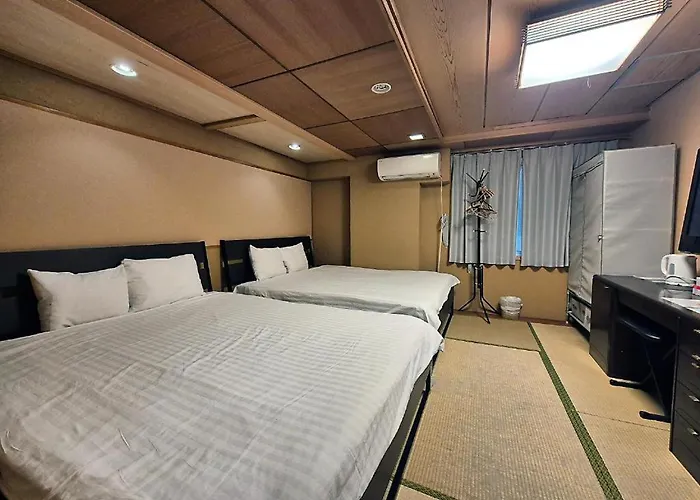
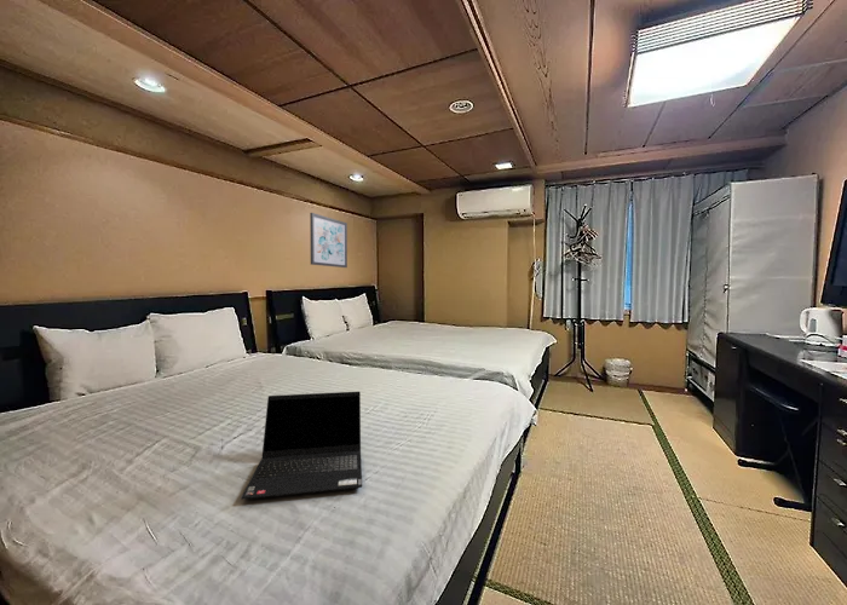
+ wall art (329, 242)
+ laptop computer (310, 438)
